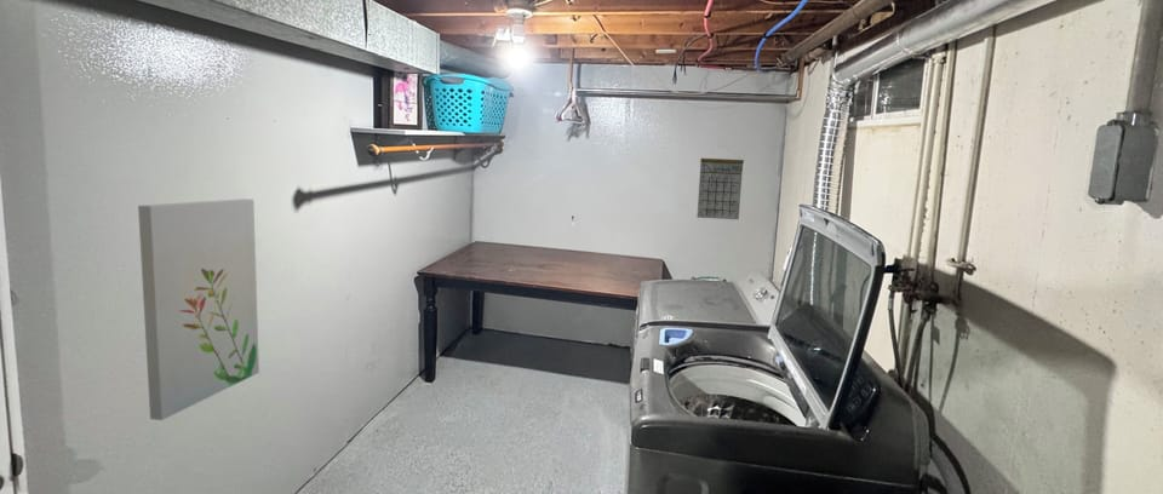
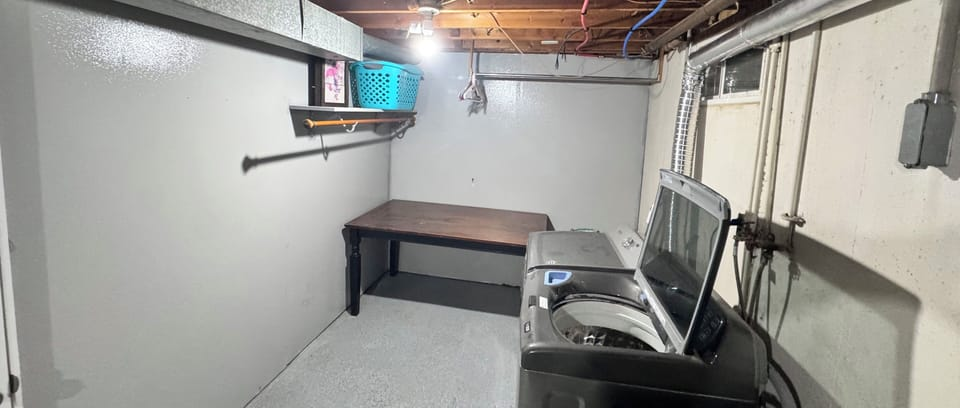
- wall art (206, 299)
- calendar (720, 182)
